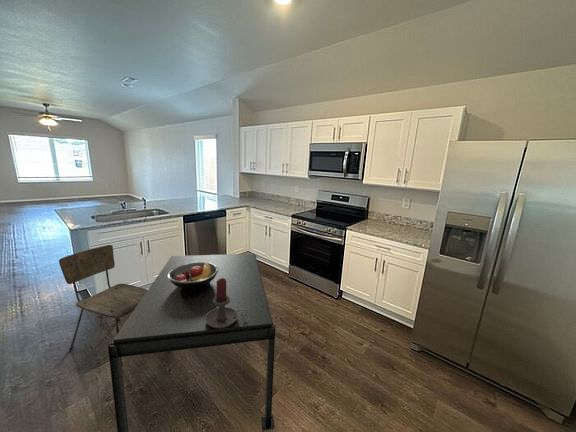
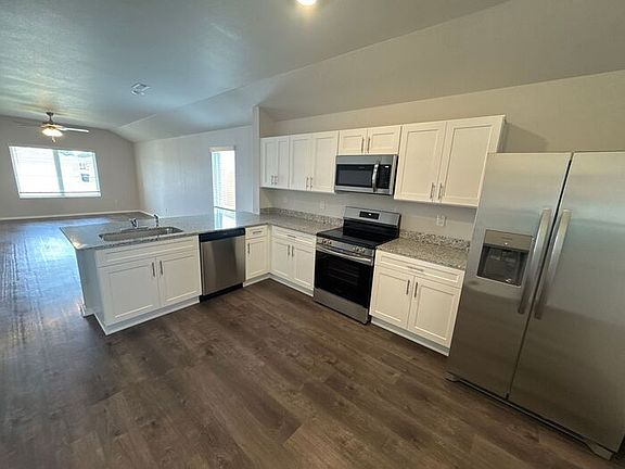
- fruit bowl (194, 275)
- dining table (209, 328)
- dining chair (114, 299)
- candle holder (226, 299)
